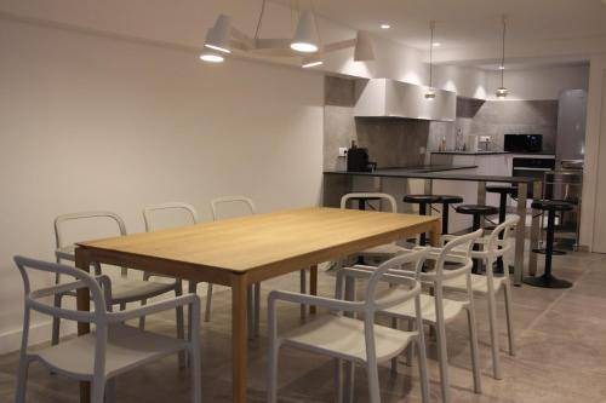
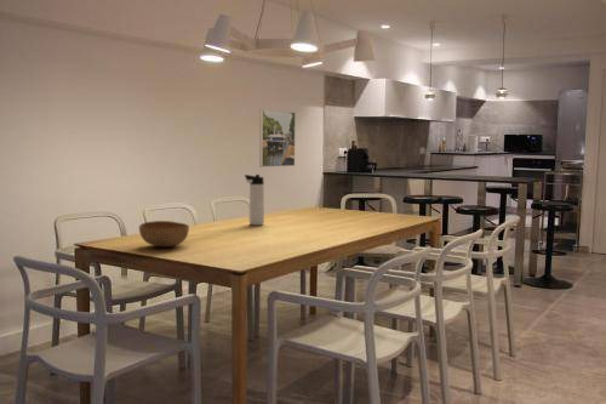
+ thermos bottle (253, 199)
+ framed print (278, 138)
+ bowl (164, 234)
